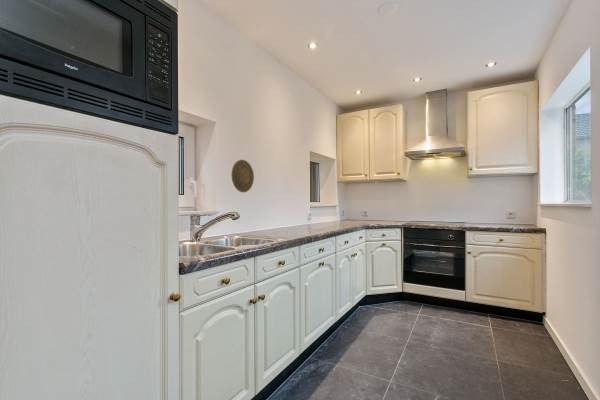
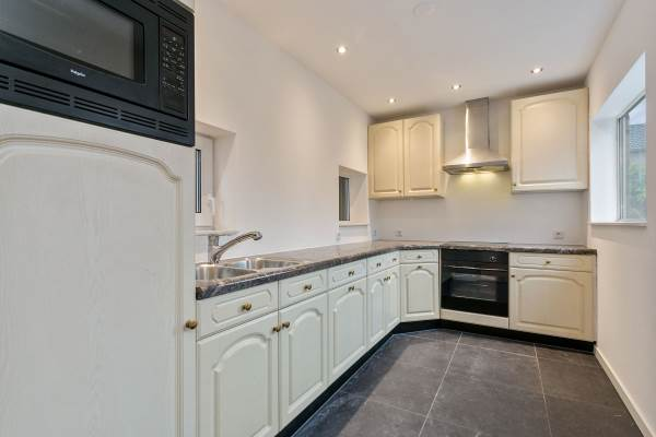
- decorative plate (244, 176)
